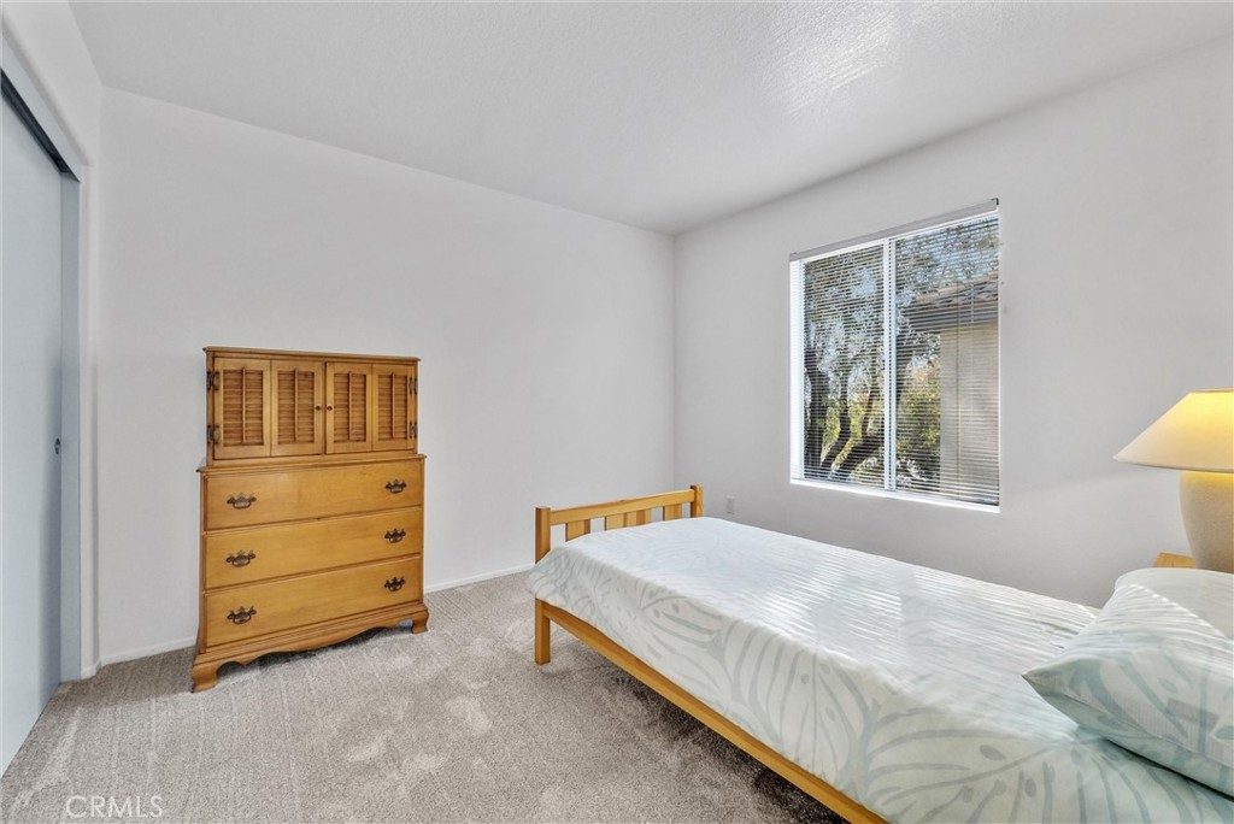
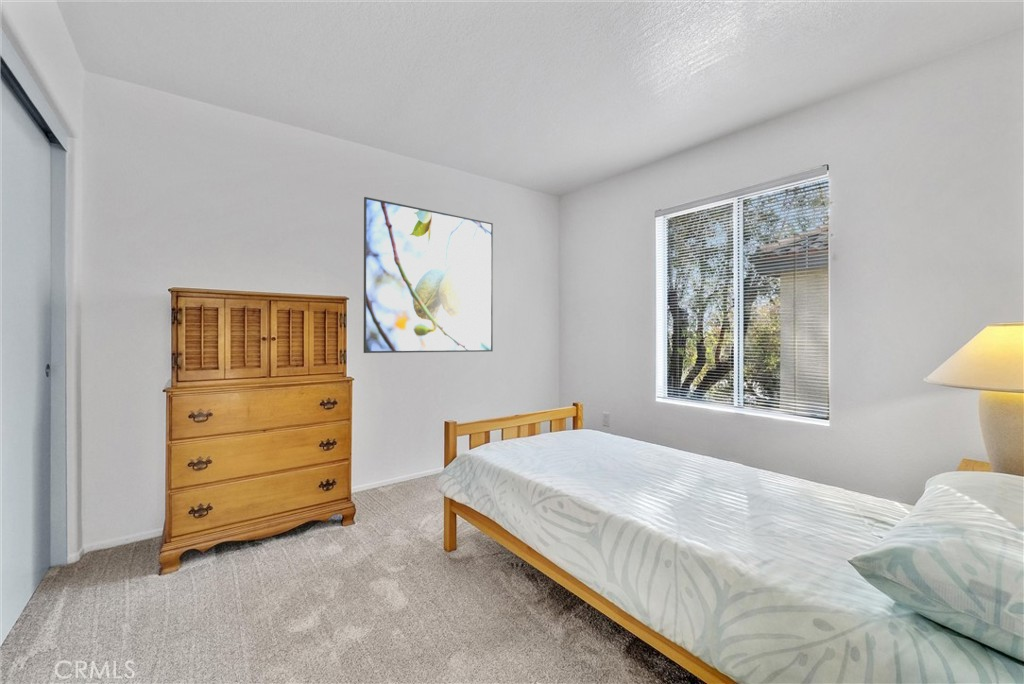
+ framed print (434, 281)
